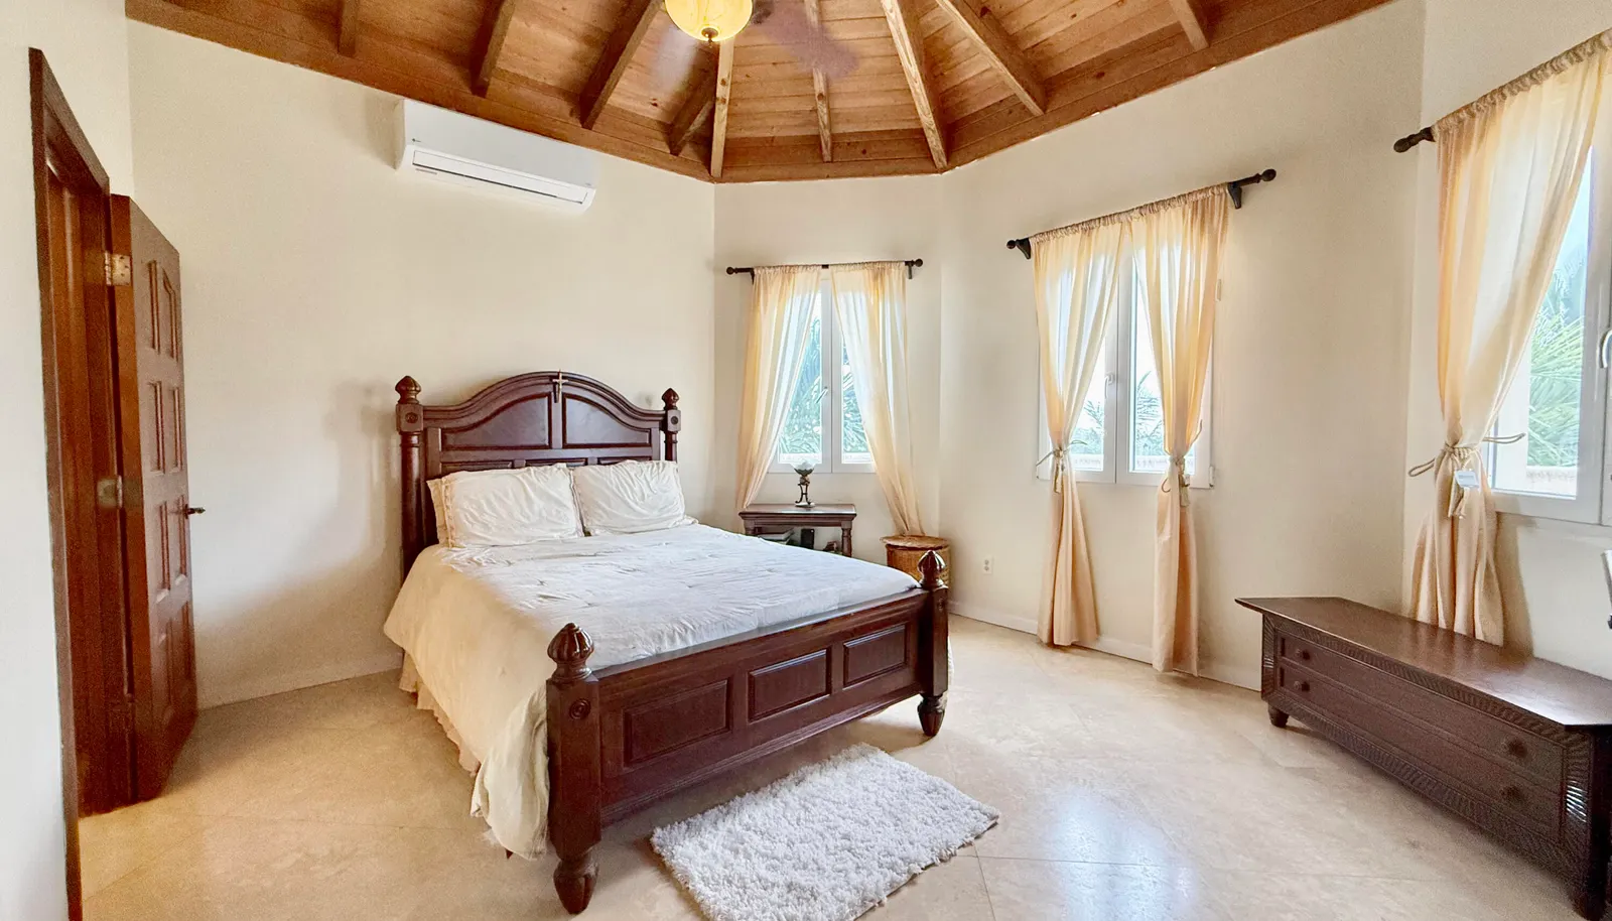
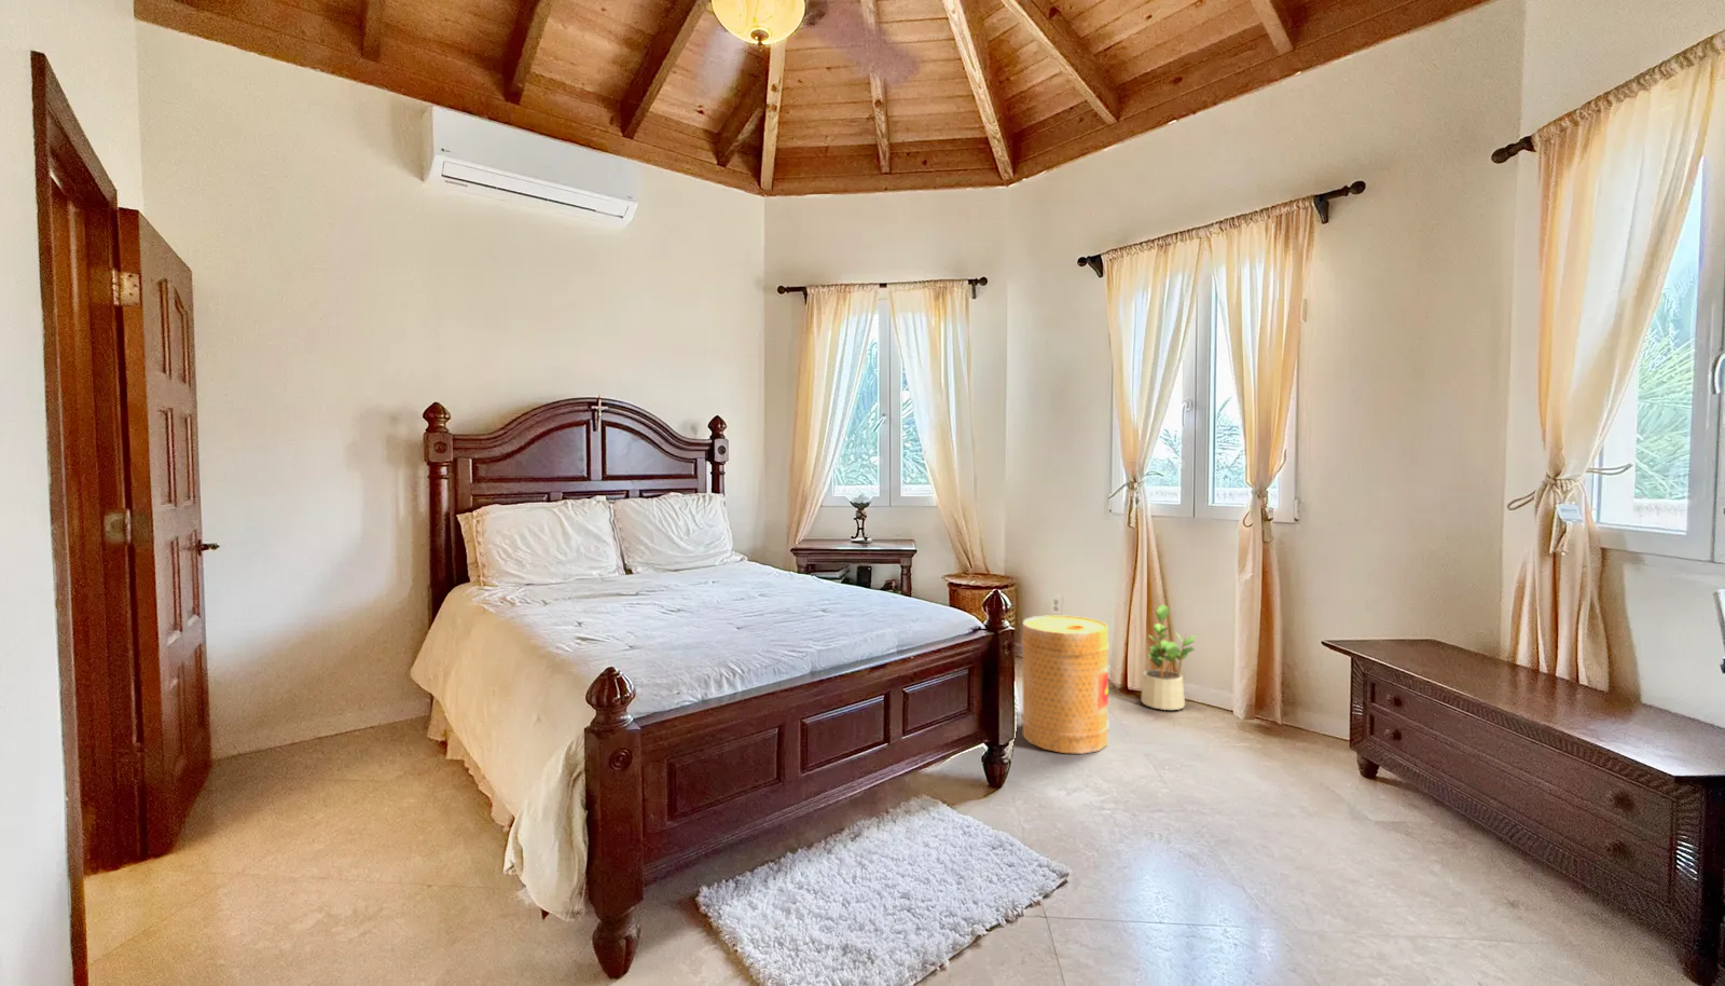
+ potted plant (1168, 654)
+ basket (1064, 679)
